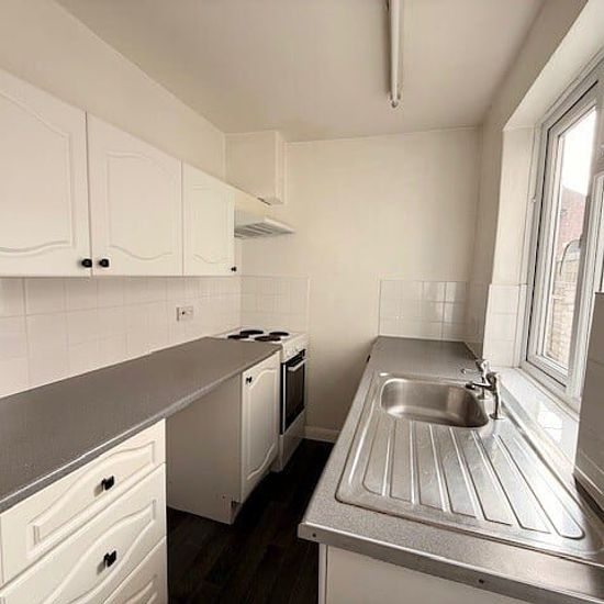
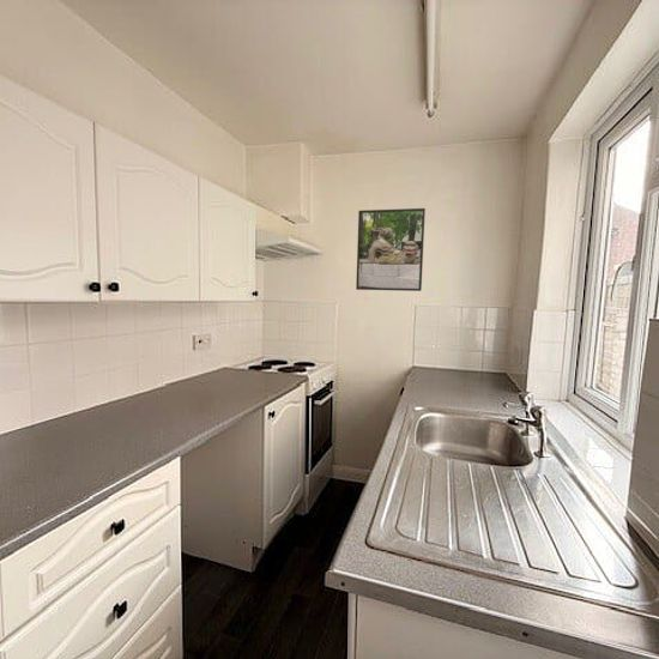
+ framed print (389, 249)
